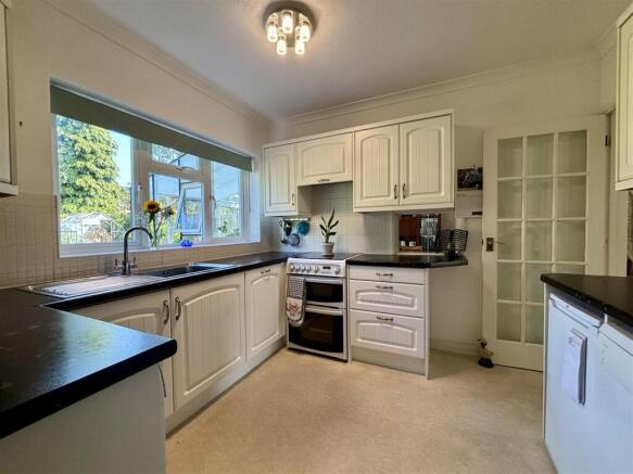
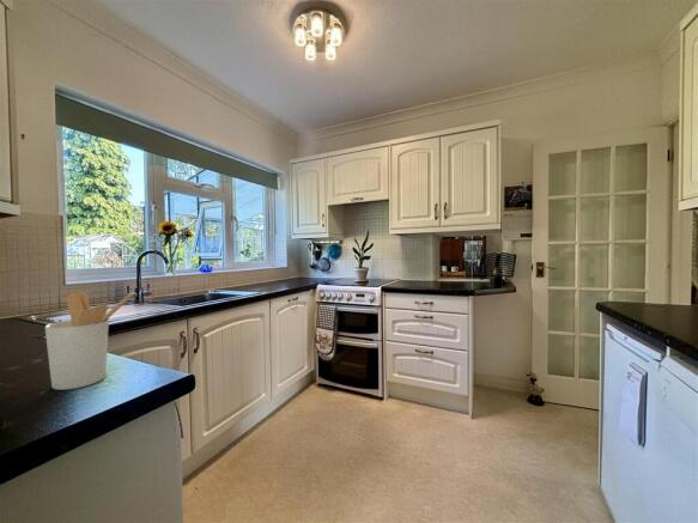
+ utensil holder (95, 334)
